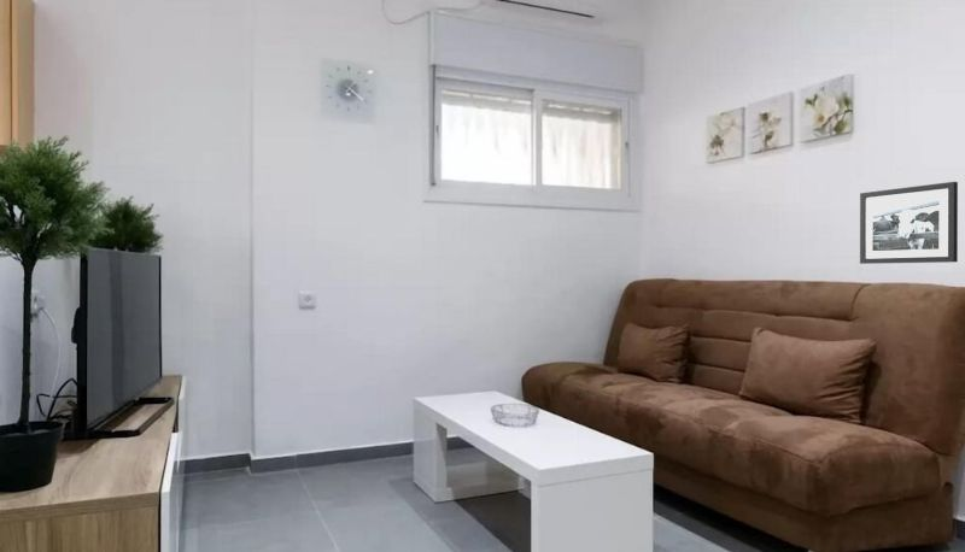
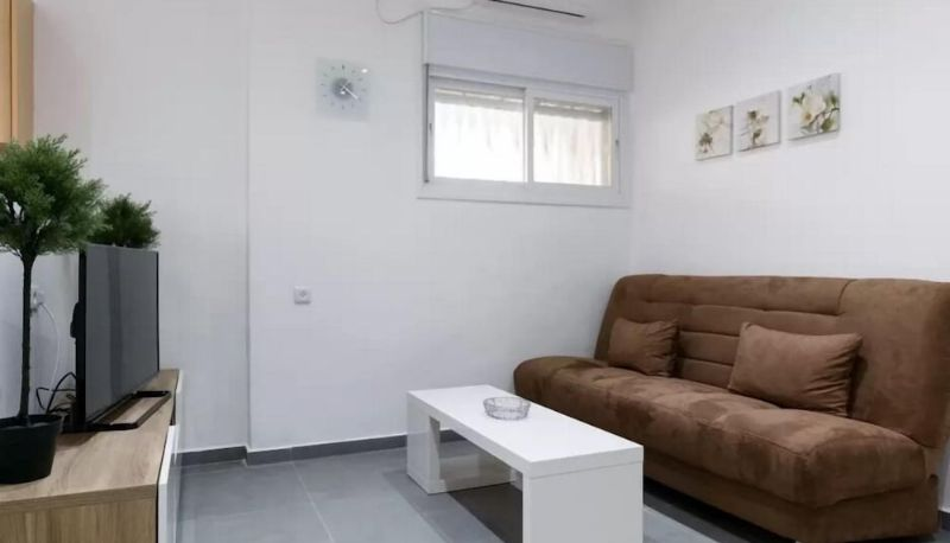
- picture frame (905, 225)
